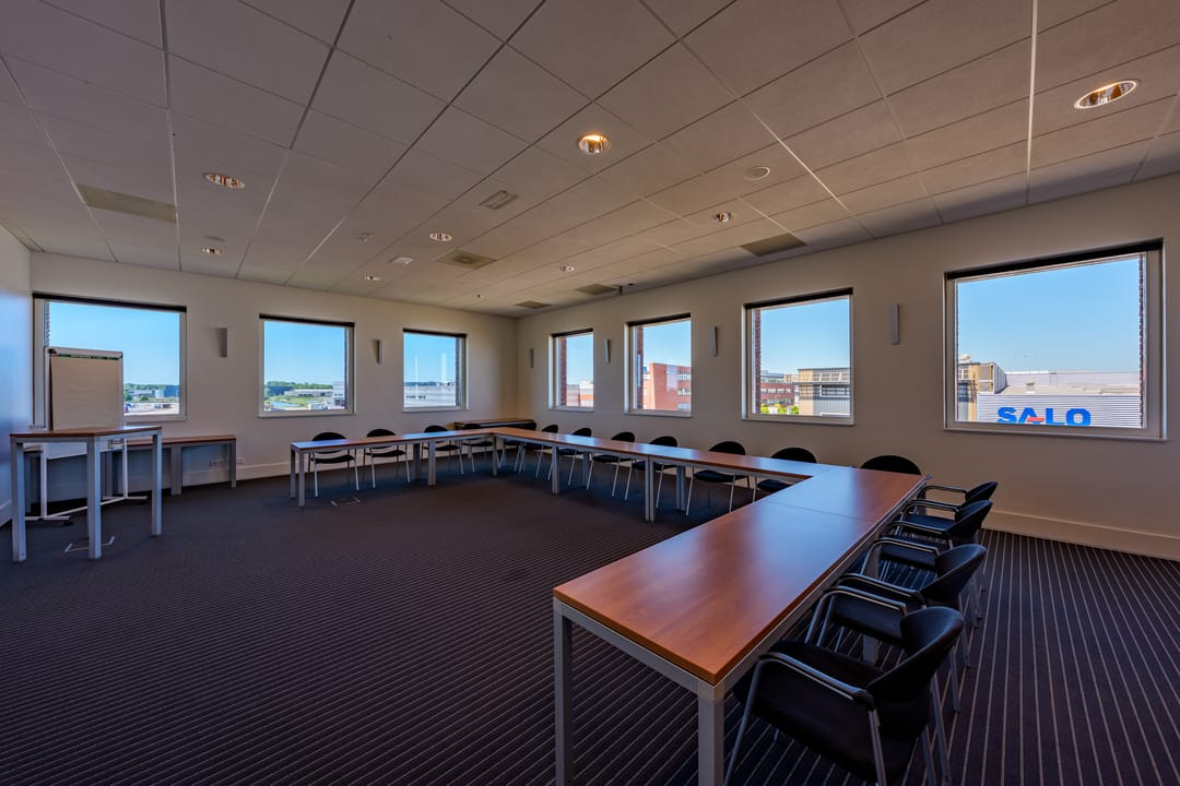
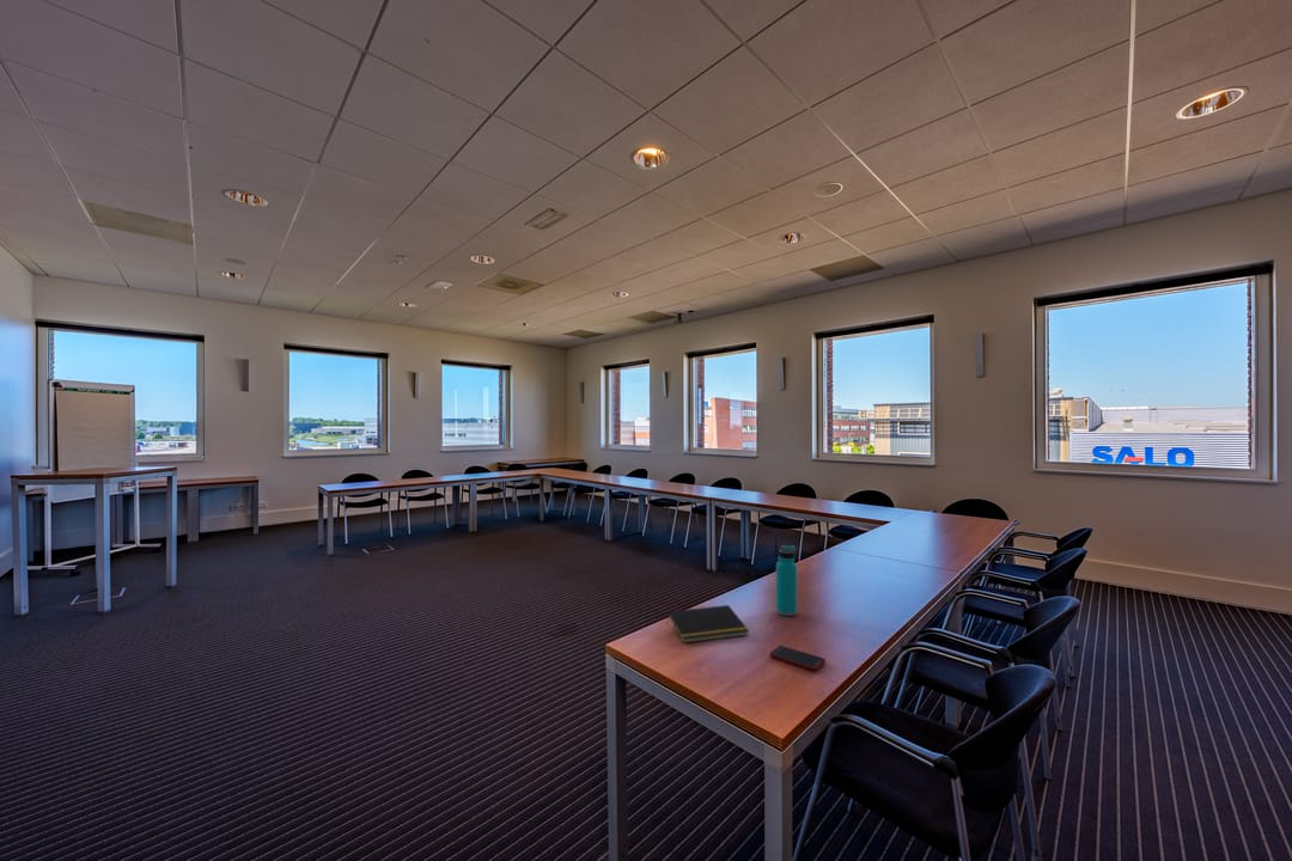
+ cell phone (797, 658)
+ water bottle (786, 579)
+ notepad (707, 622)
